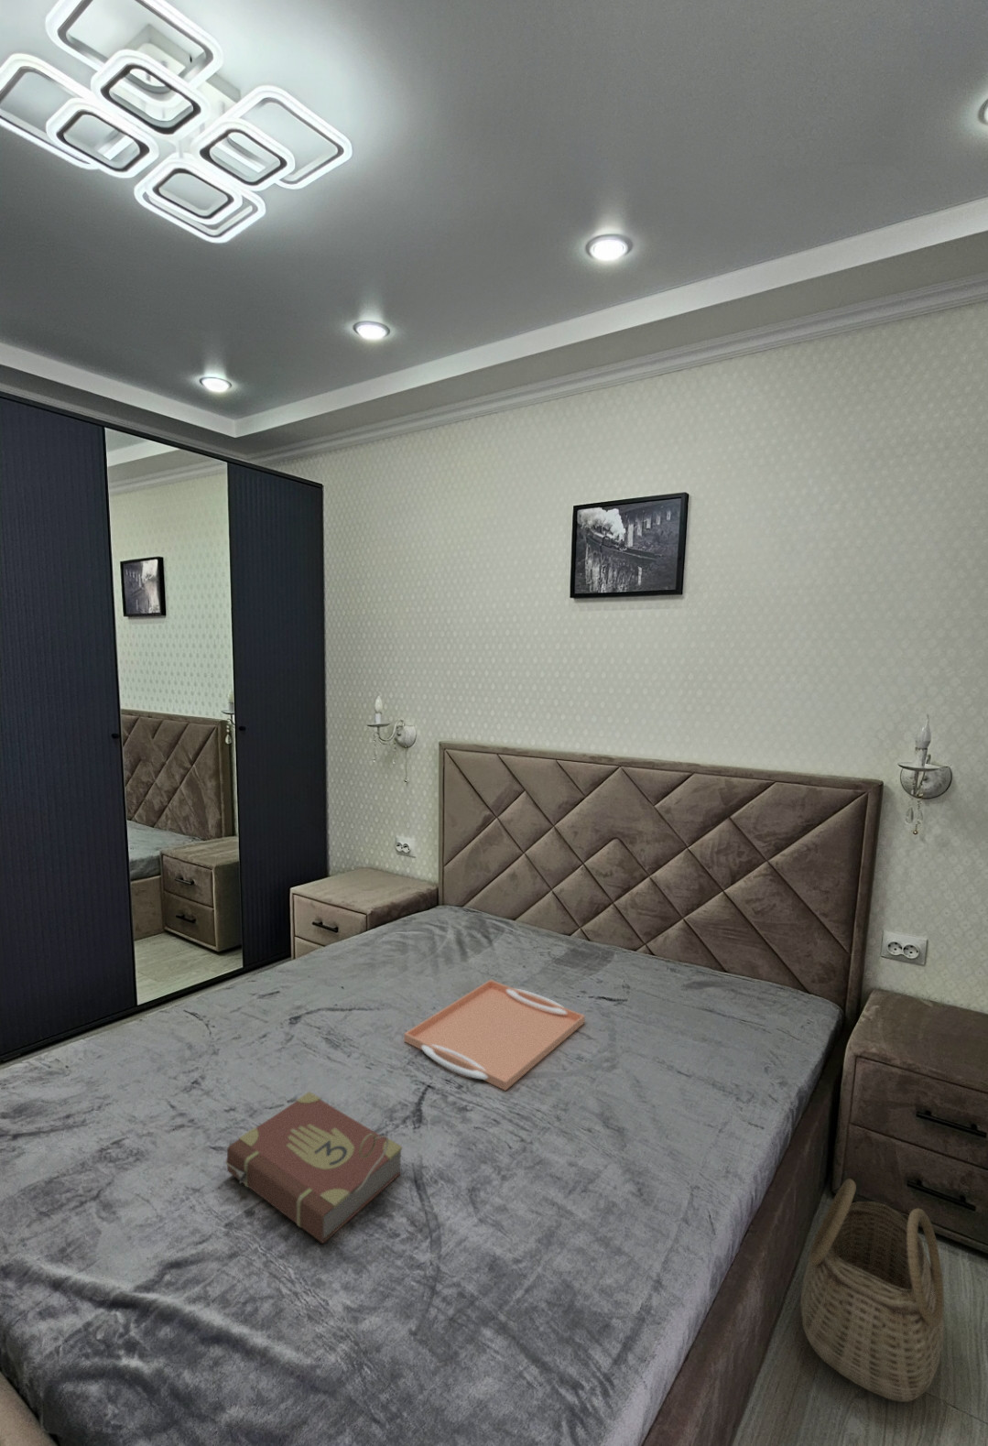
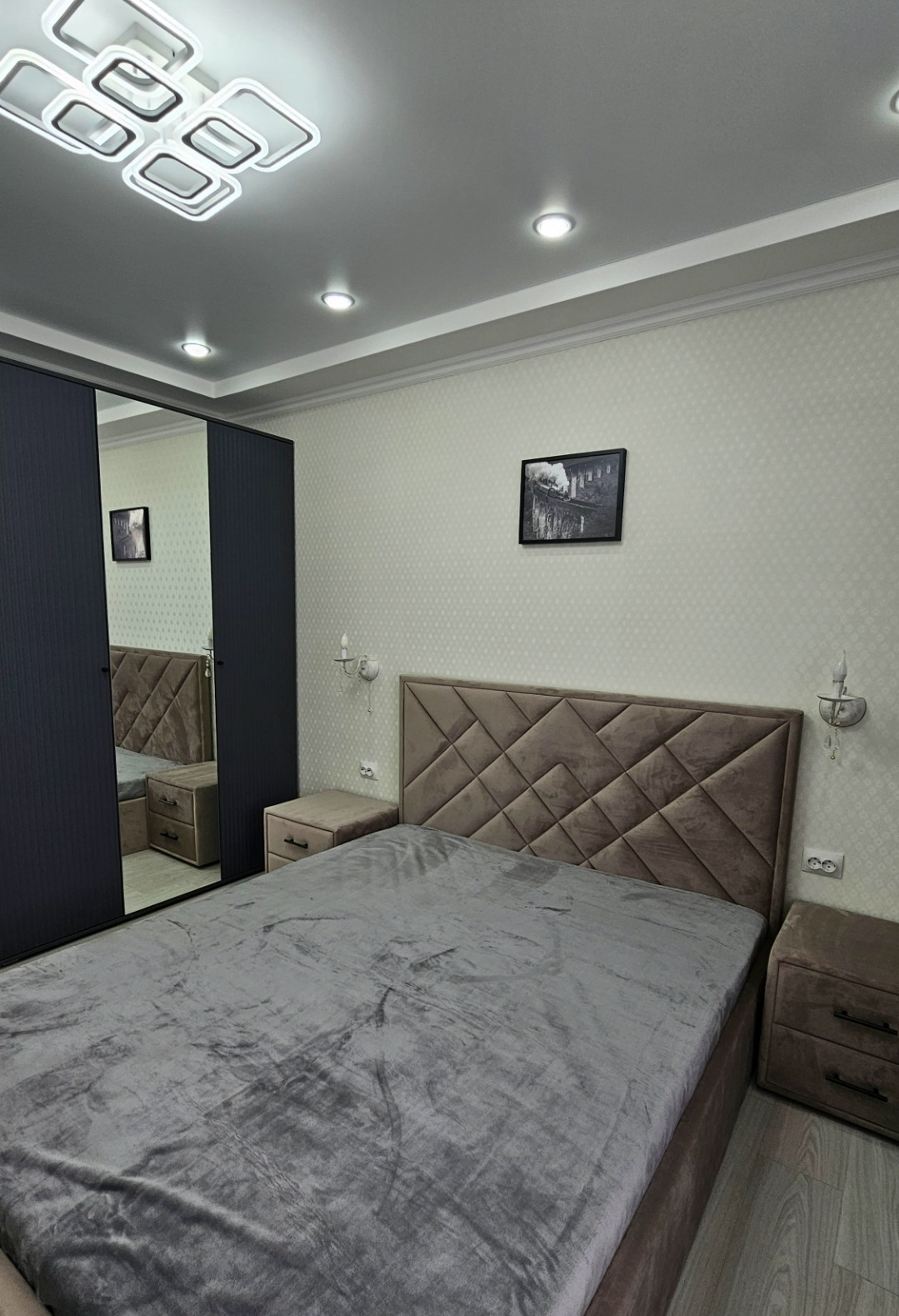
- book (313, 1142)
- serving tray (497, 1027)
- basket (875, 1270)
